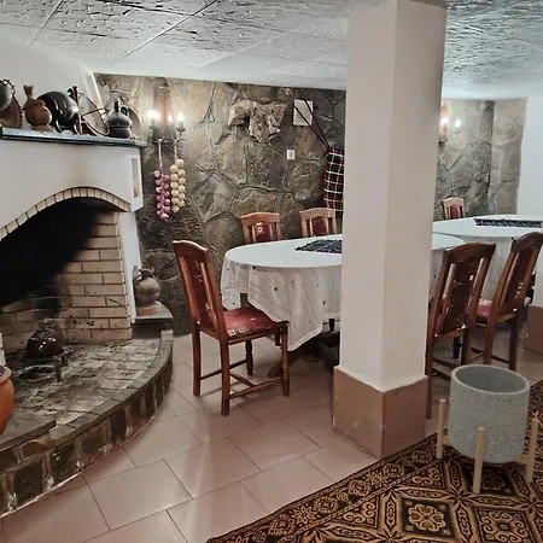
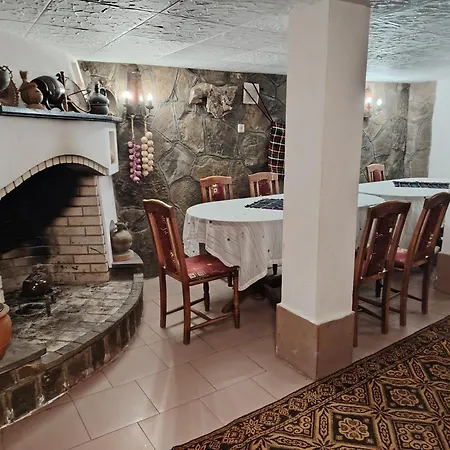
- planter (485, 424)
